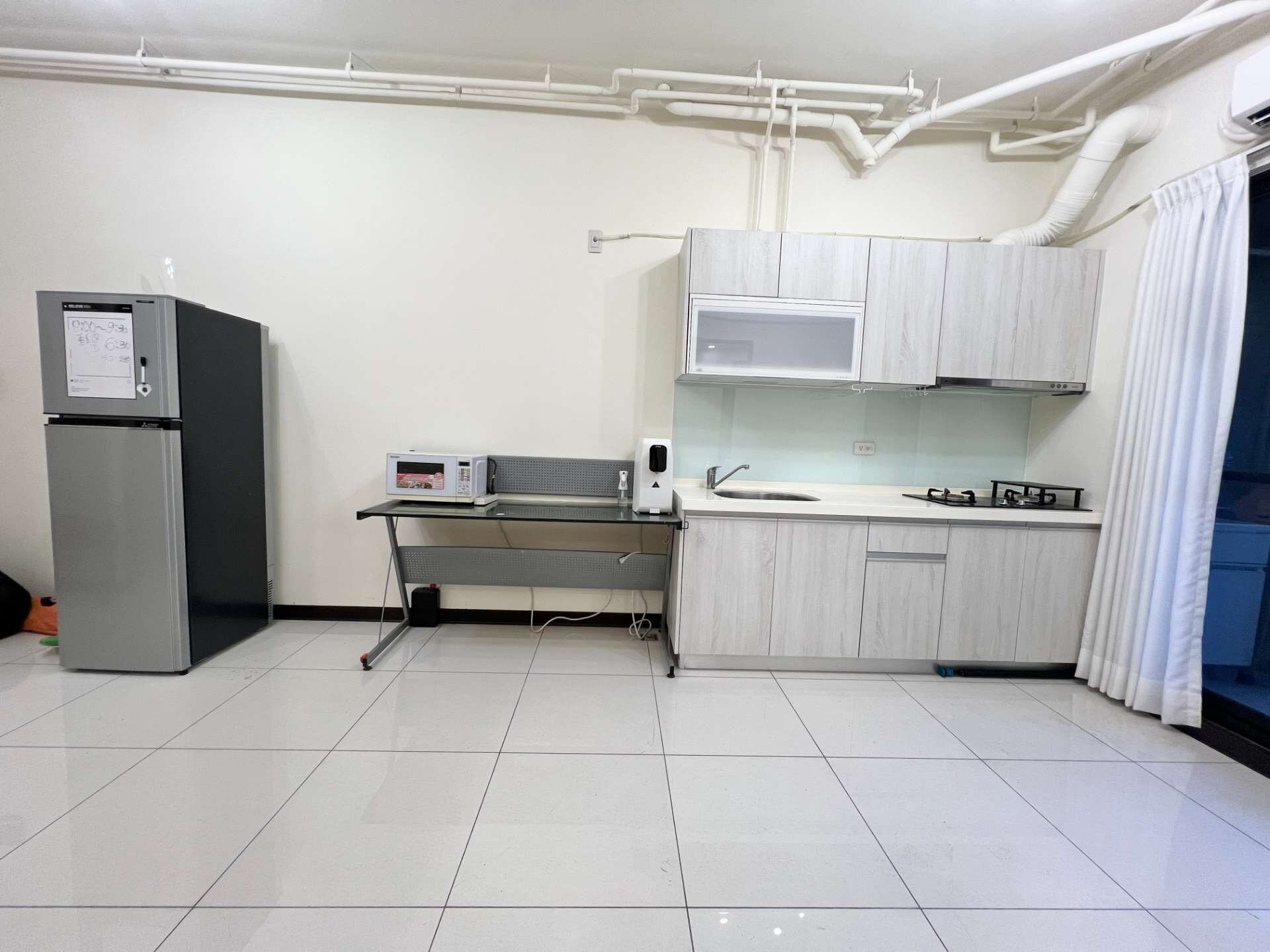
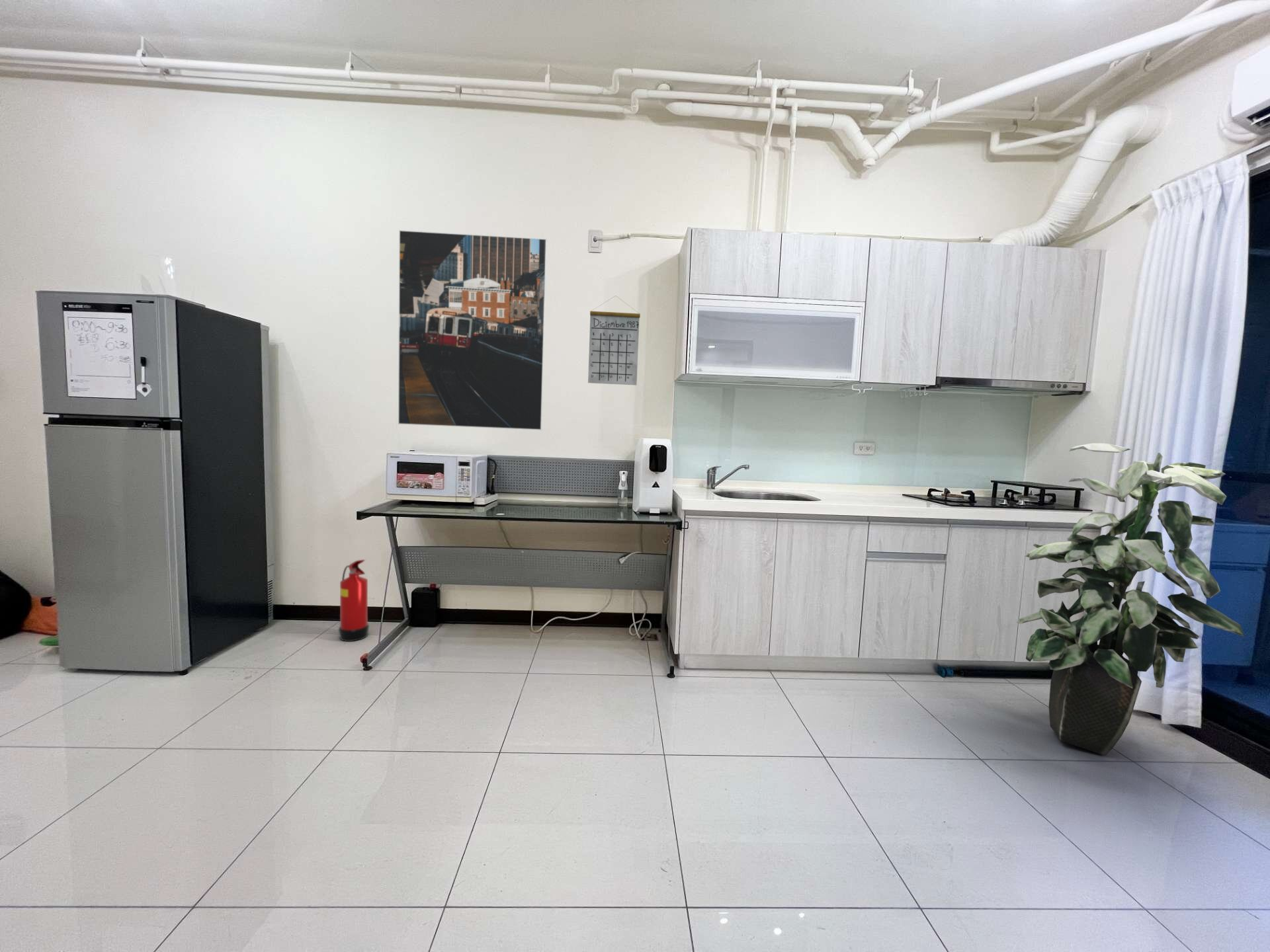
+ indoor plant (1108, 596)
+ calendar (614, 340)
+ fire extinguisher (352, 595)
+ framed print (472, 333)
